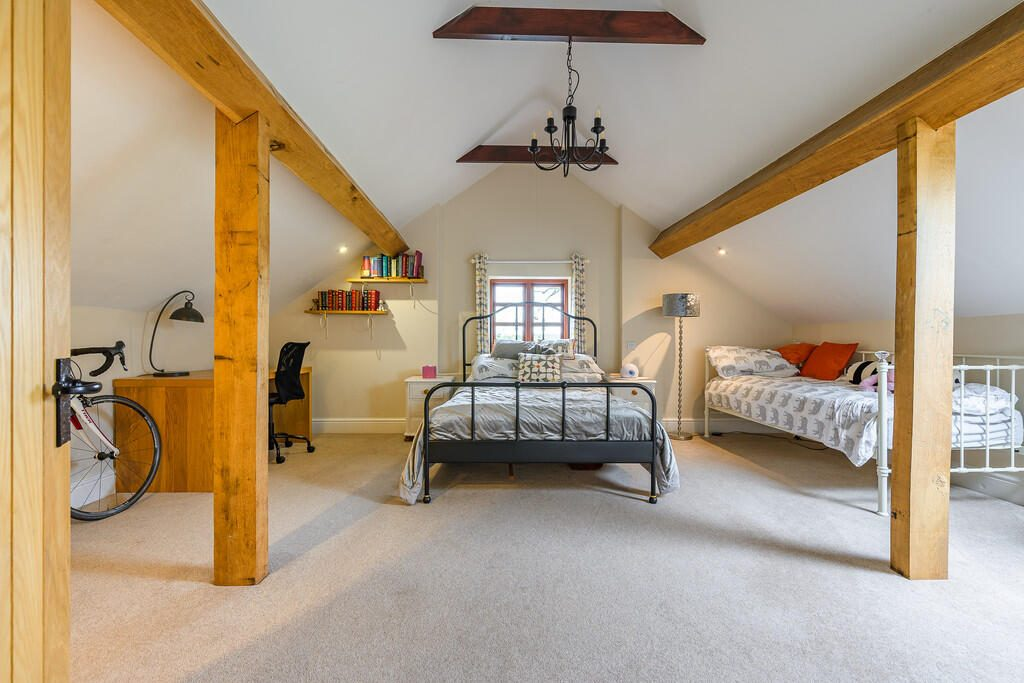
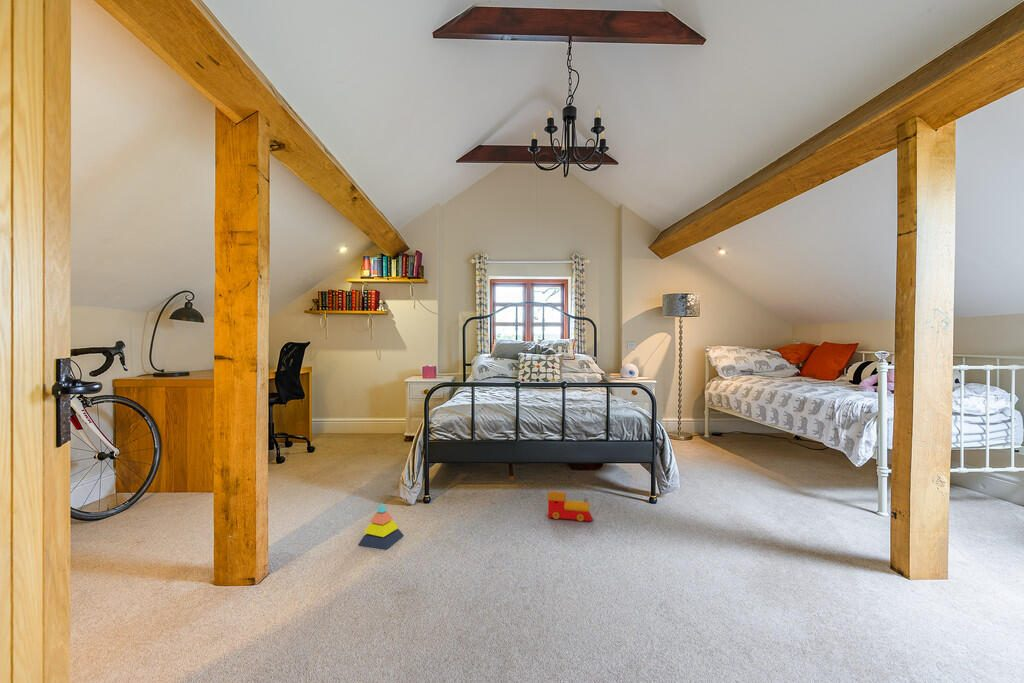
+ stacking toy (381, 521)
+ toy train (570, 505)
